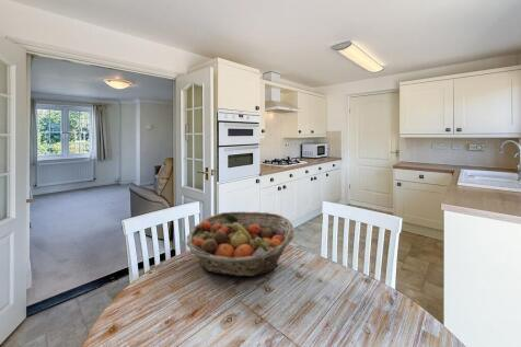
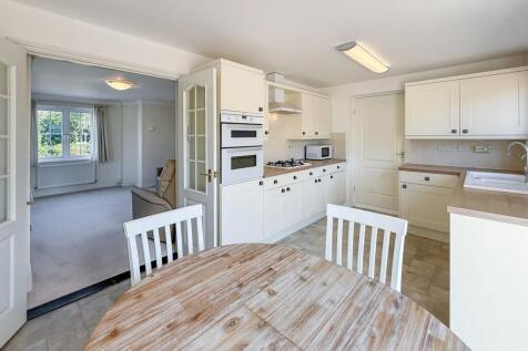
- fruit basket (240, 240)
